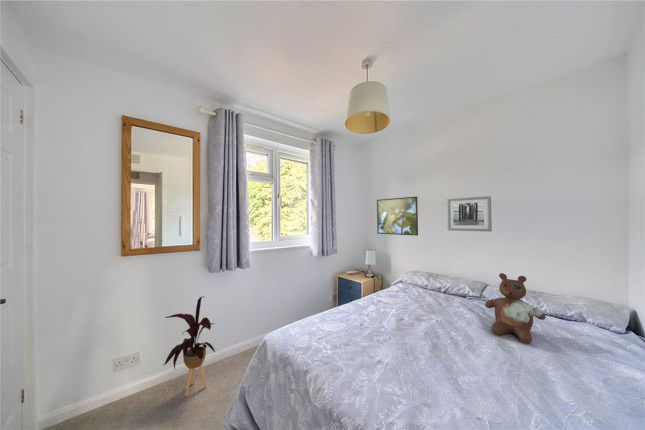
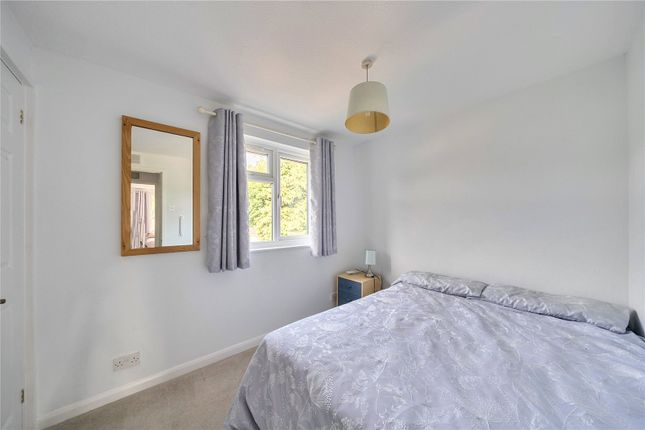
- stuffed bear (511, 304)
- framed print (396, 216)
- wall art (467, 214)
- house plant (190, 344)
